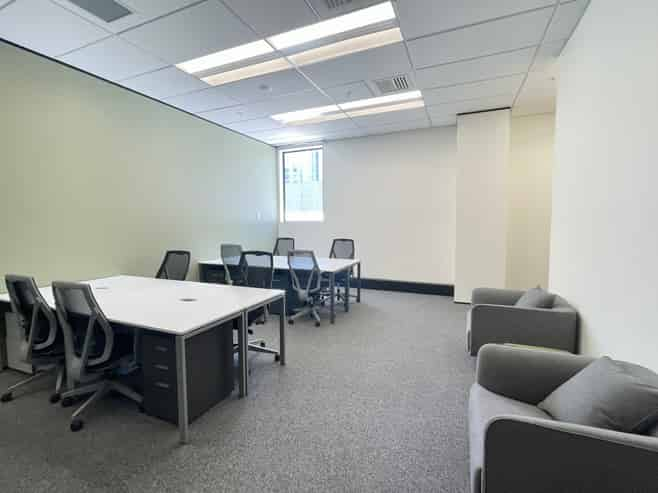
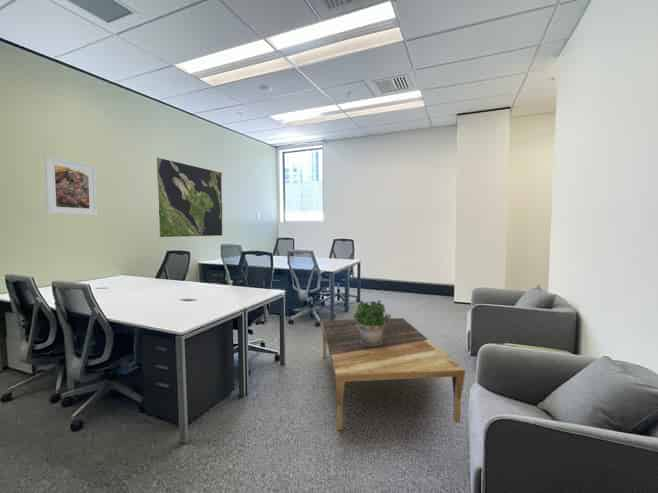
+ world map (194, 201)
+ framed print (72, 188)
+ coffee table (377, 361)
+ potted plant (371, 321)
